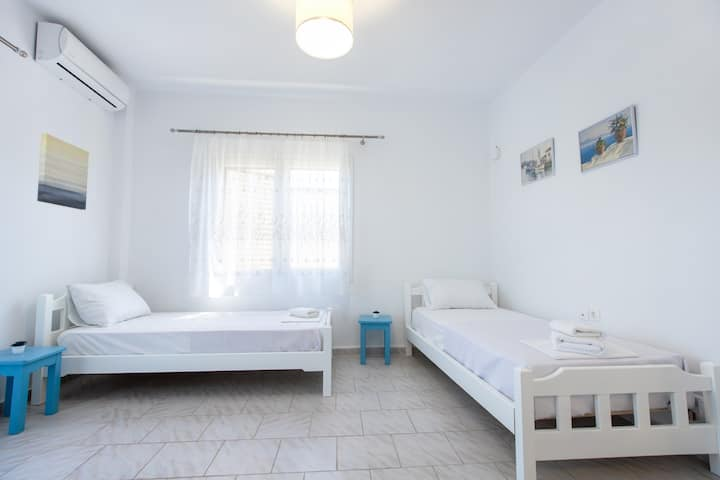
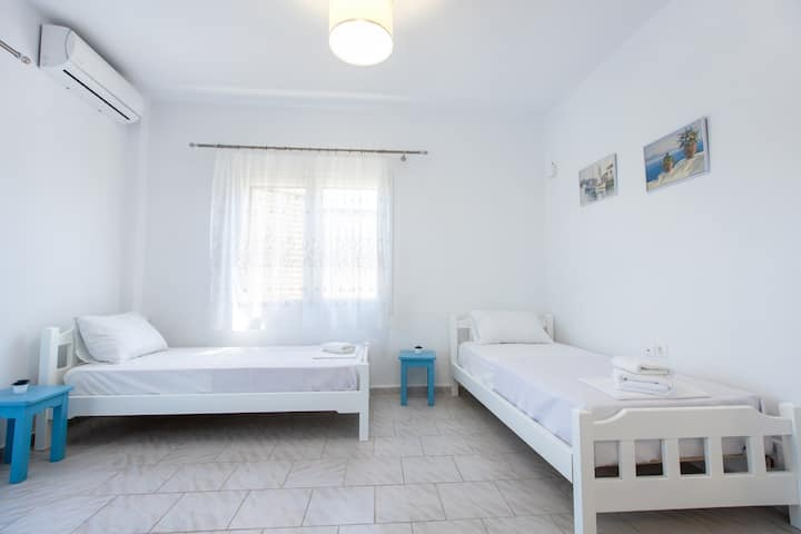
- wall art (65, 174)
